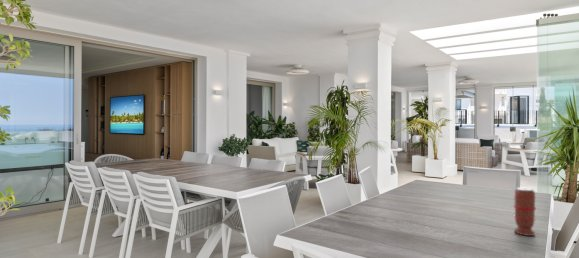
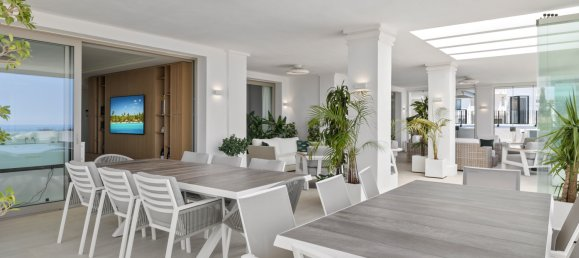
- spice grinder (524, 210)
